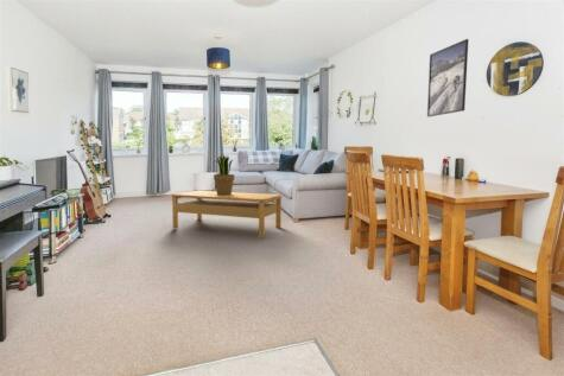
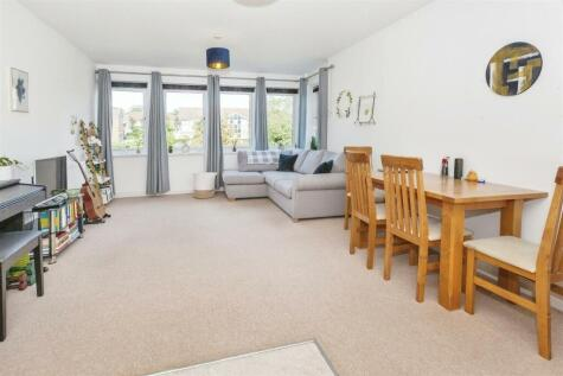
- potted plant (222, 173)
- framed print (445, 81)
- coffee table (227, 211)
